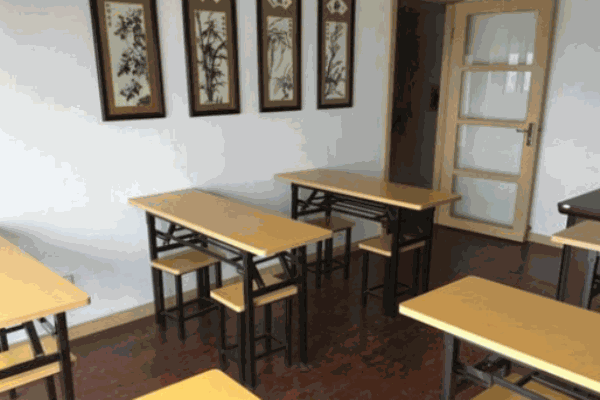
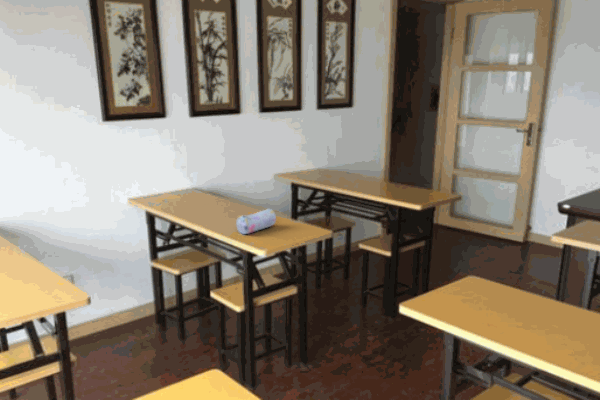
+ pencil case (256, 220)
